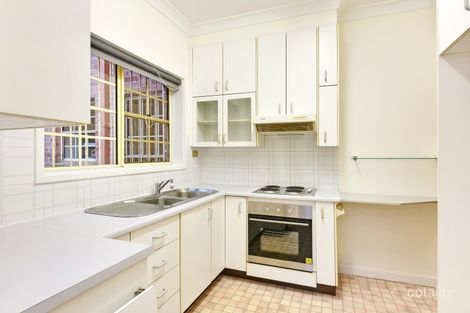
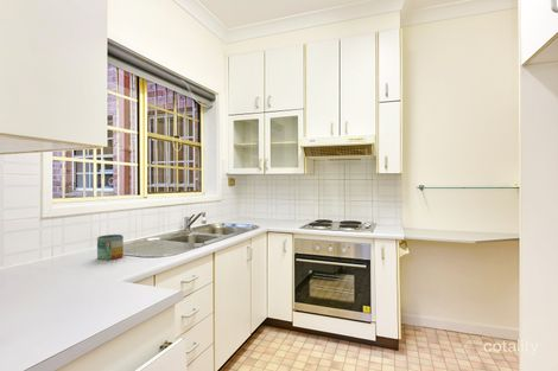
+ mug (109, 247)
